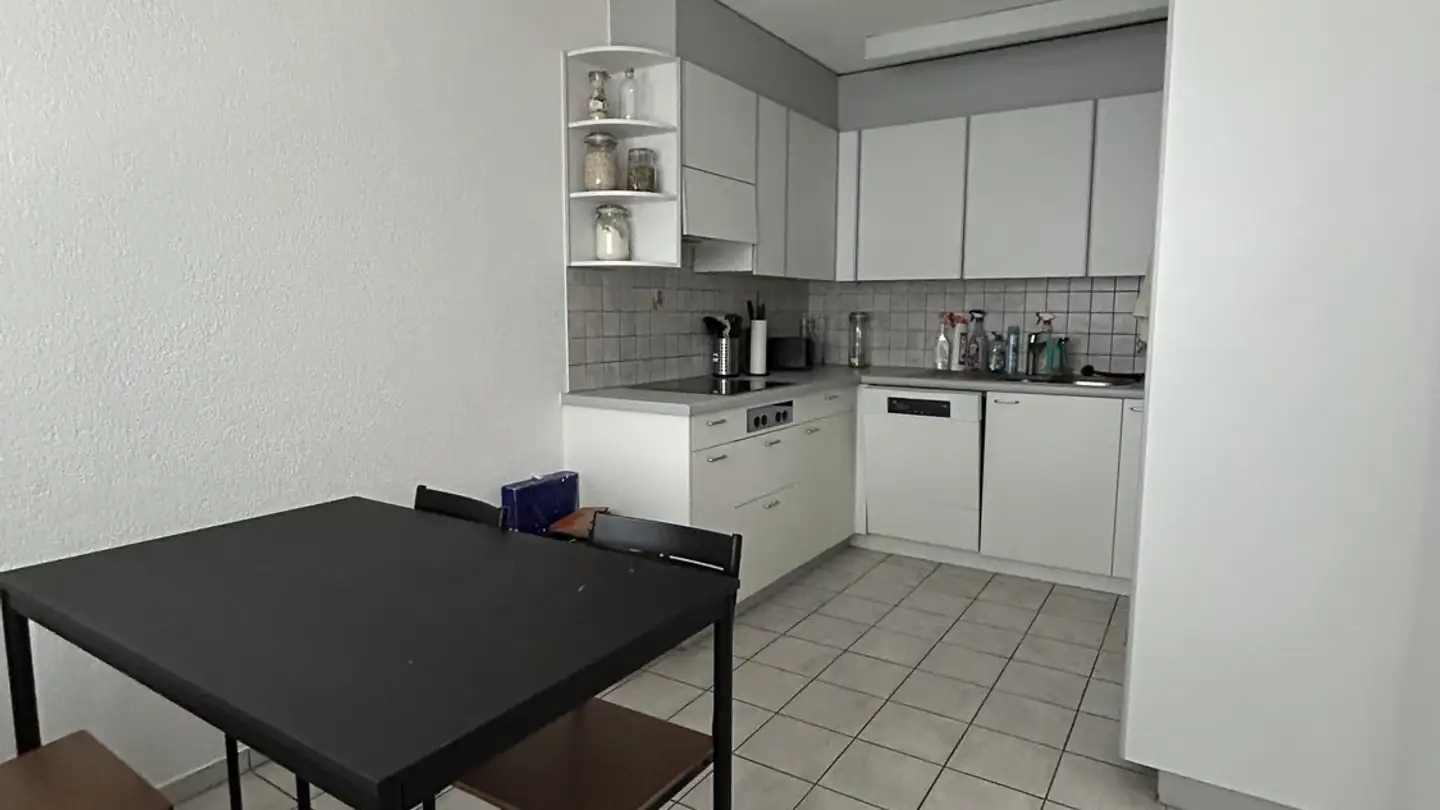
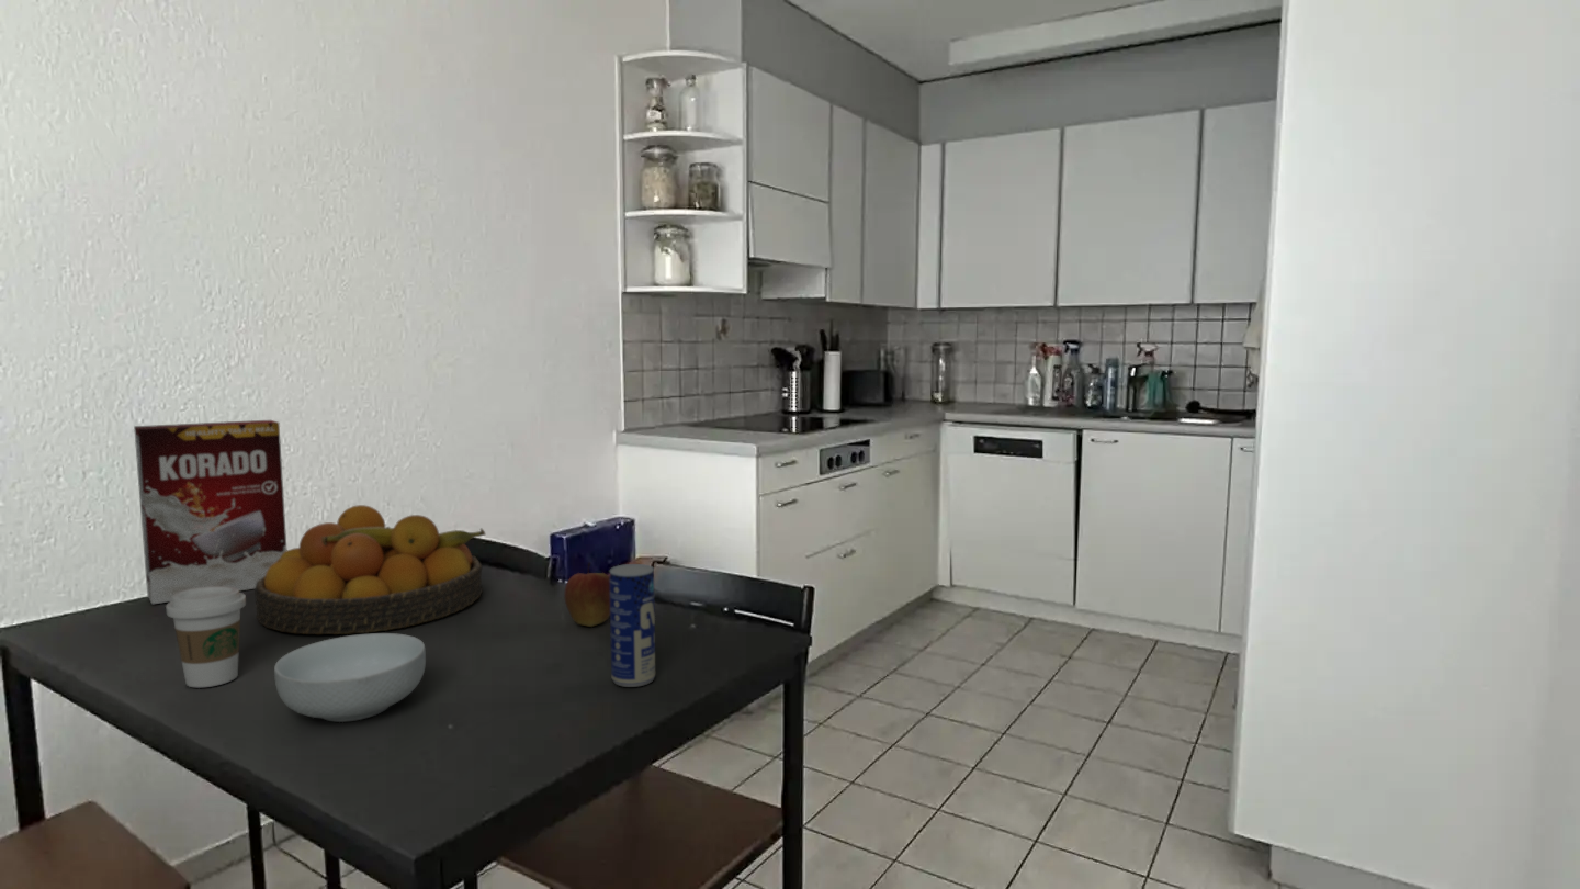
+ cereal box (214, 507)
+ beverage can (632, 624)
+ cereal bowl (353, 682)
+ coffee cup (208, 635)
+ fruit bowl (372, 559)
+ apple (589, 594)
